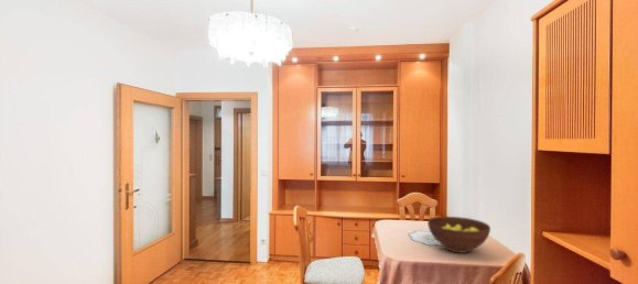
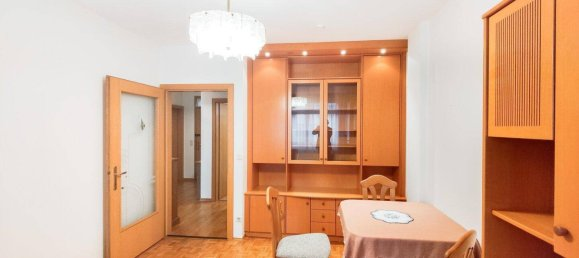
- fruit bowl (457, 236)
